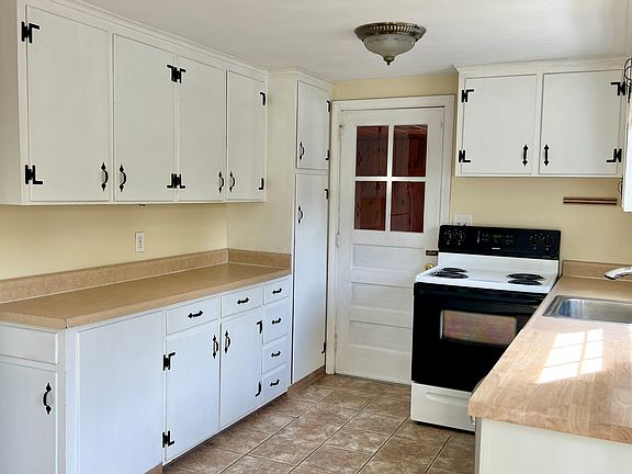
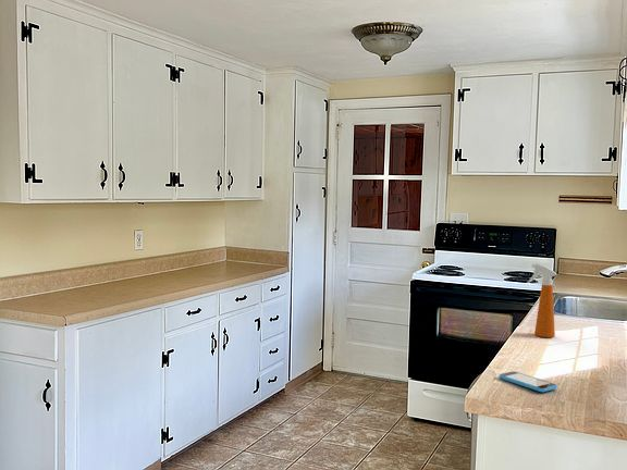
+ spray bottle (541, 299)
+ smartphone (527, 381)
